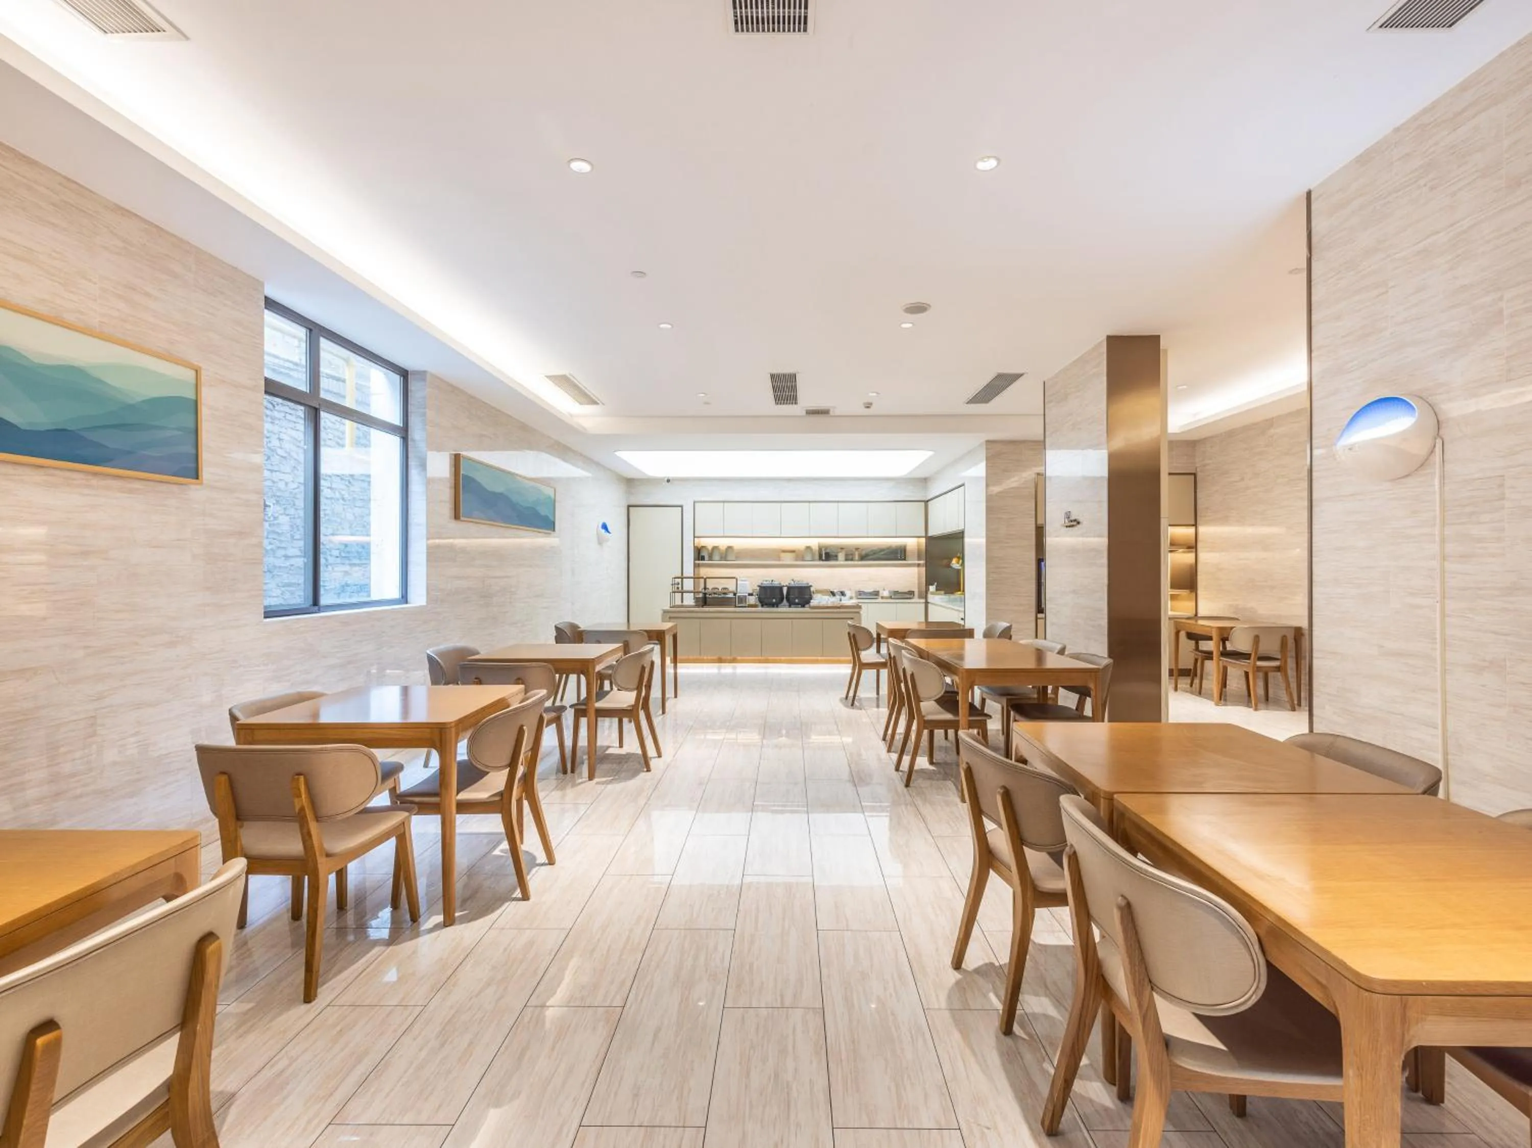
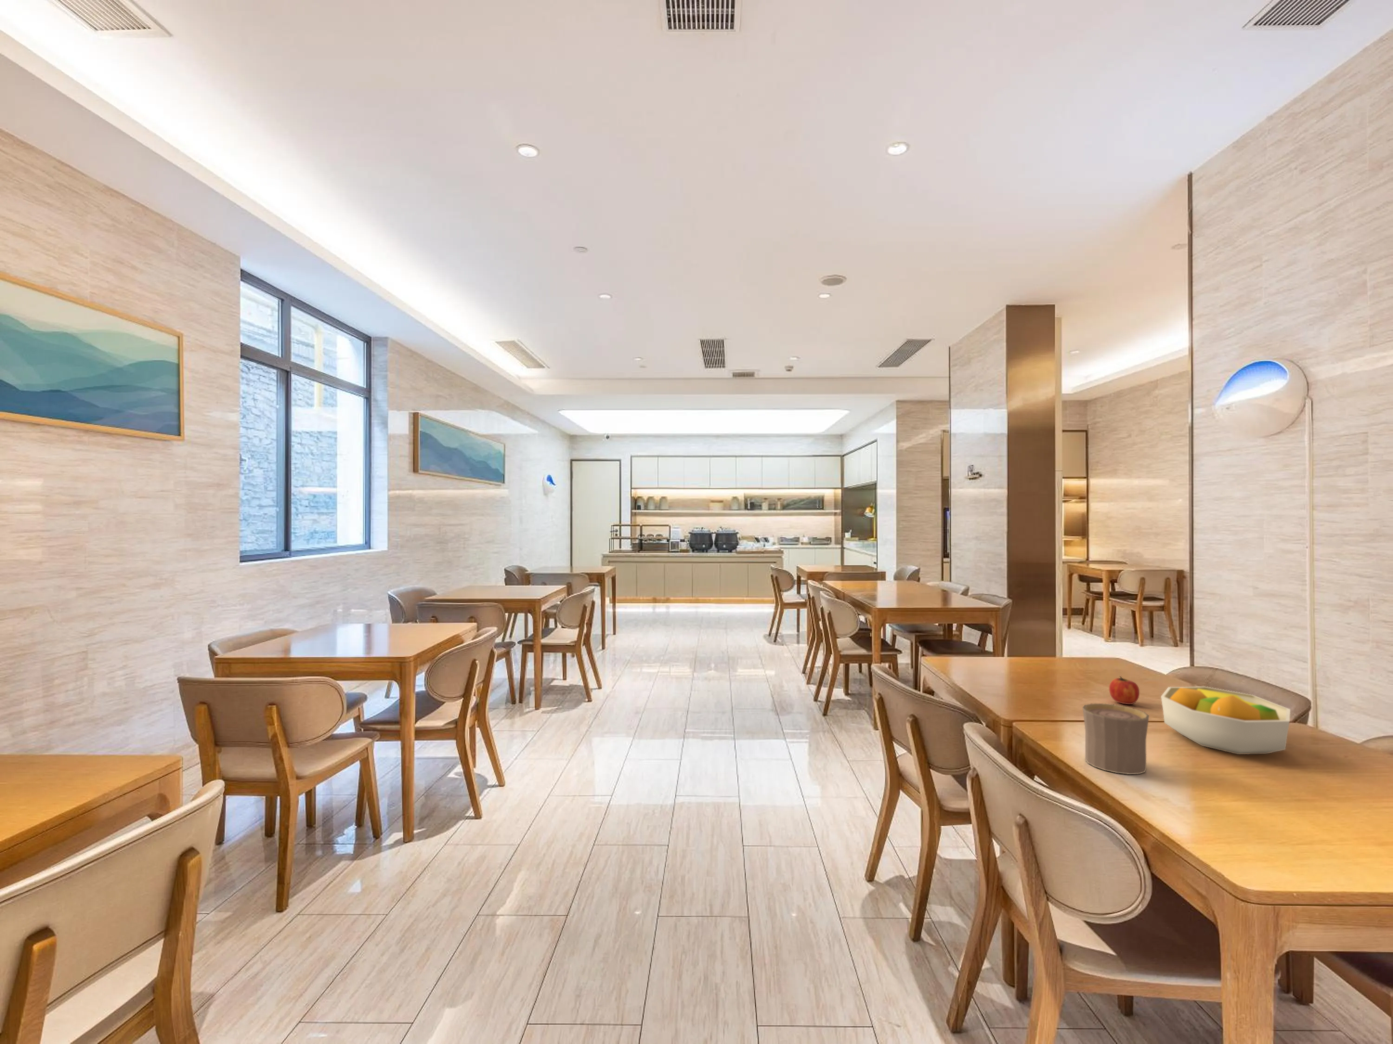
+ fruit (1124, 690)
+ cup (1114, 738)
+ fruit bowl (1223, 712)
